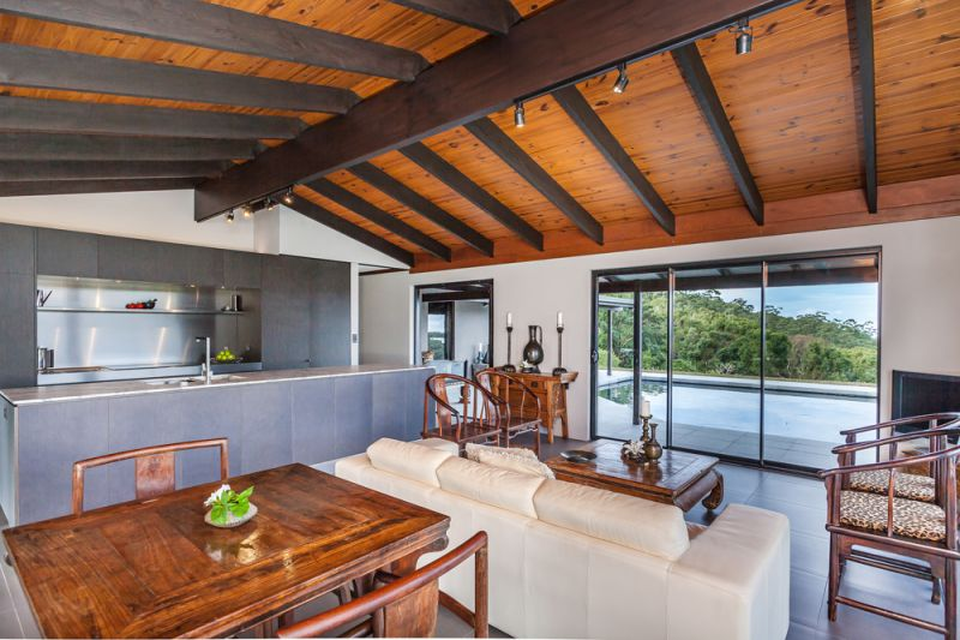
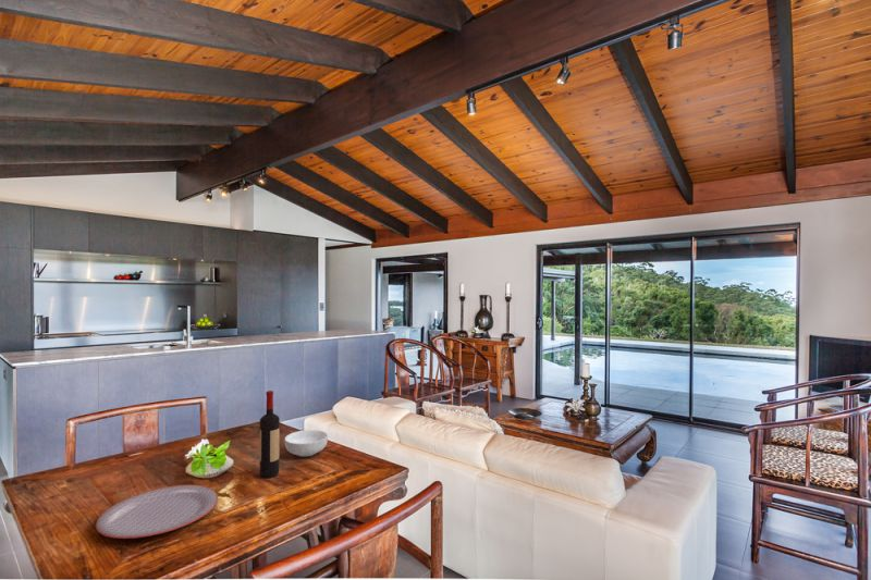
+ wine bottle (269, 432)
+ cereal bowl (306, 444)
+ plate (160, 511)
